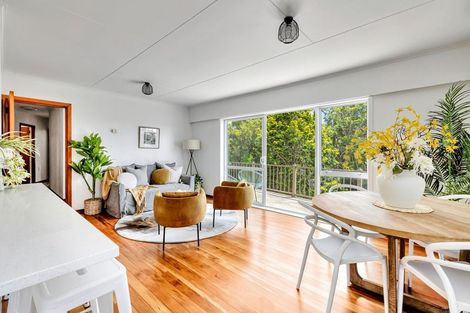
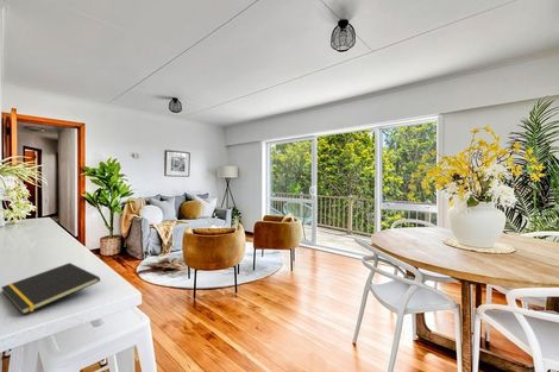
+ notepad (50, 284)
